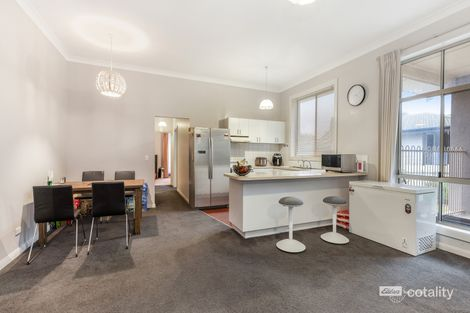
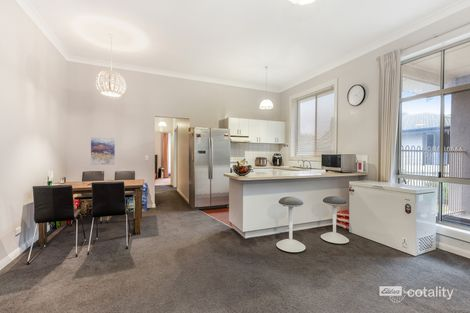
+ wall art (103, 151)
